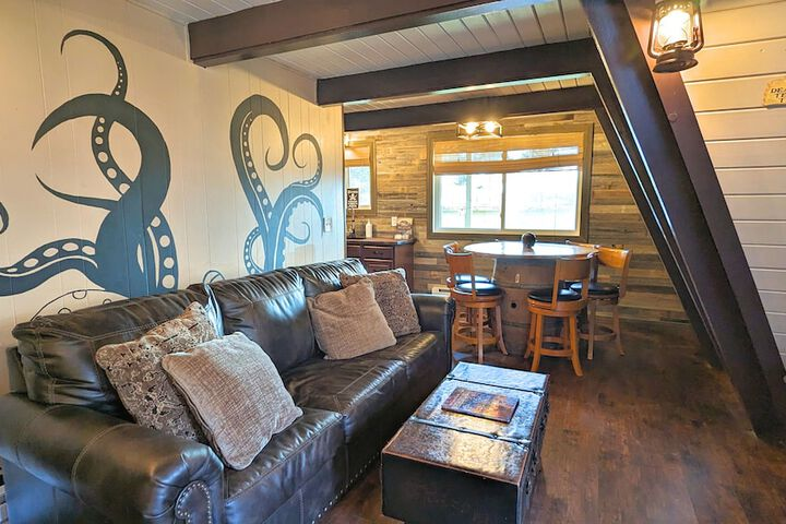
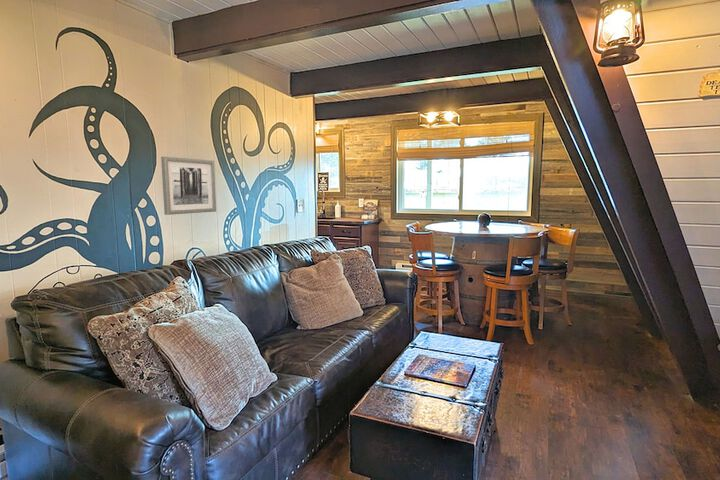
+ wall art (190, 186)
